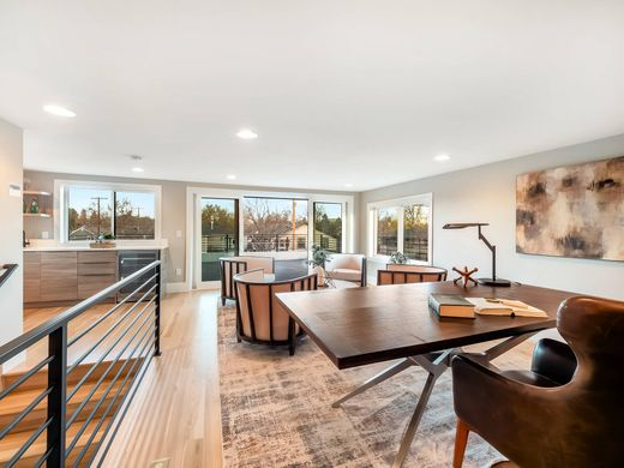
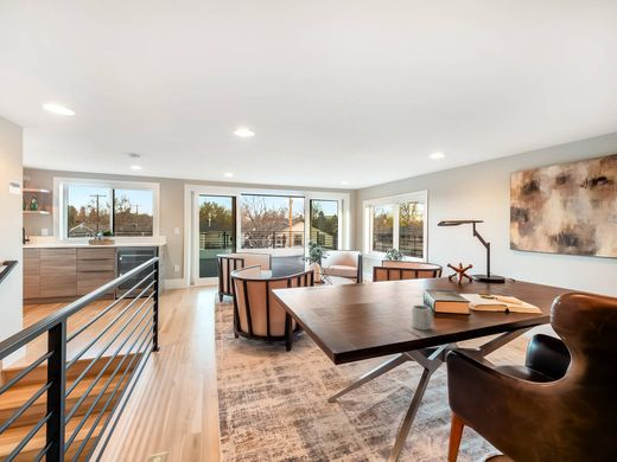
+ cup (422, 317)
